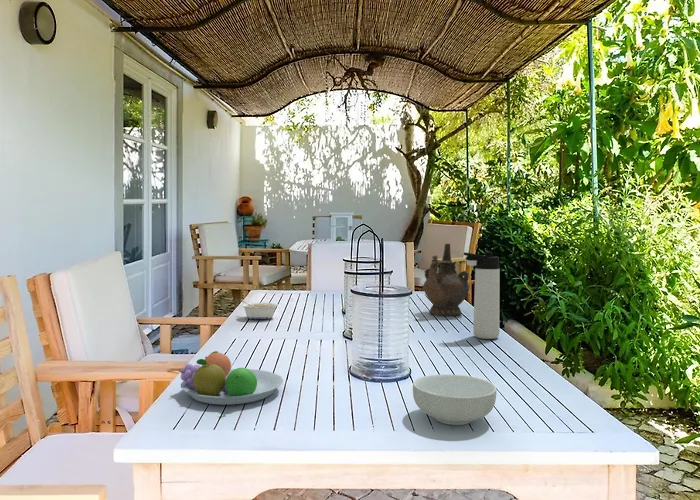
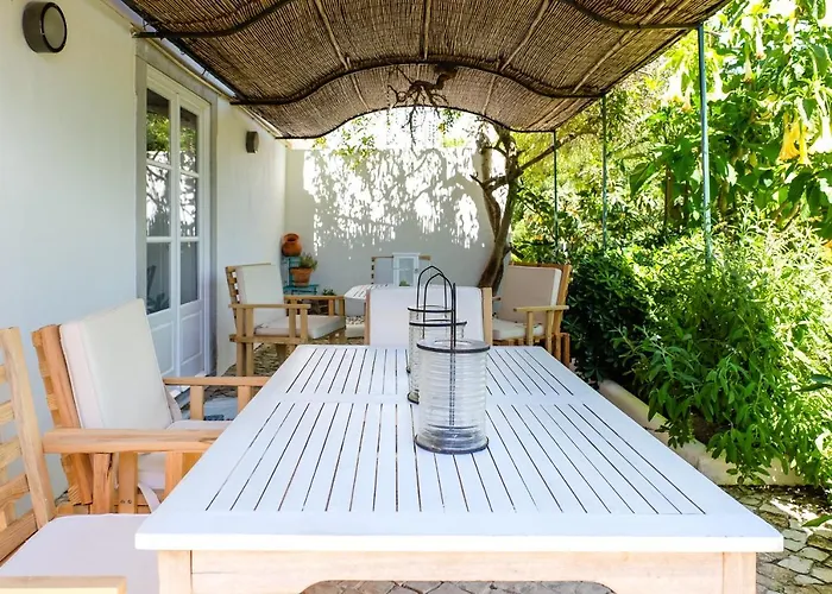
- thermos bottle (481, 294)
- ceremonial vessel (445, 278)
- cereal bowl (453, 401)
- legume (258, 309)
- fruit bowl (231, 373)
